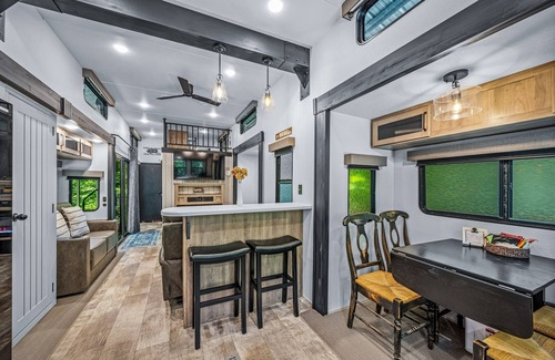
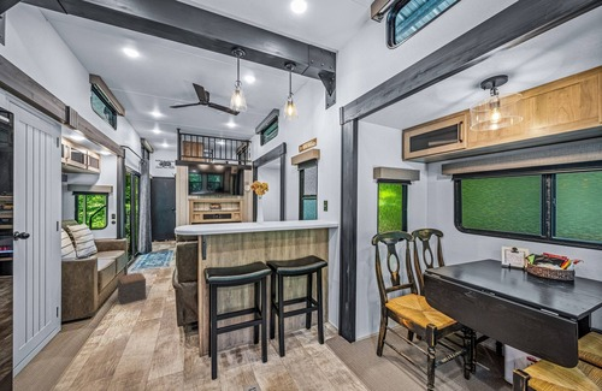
+ footstool (131, 286)
